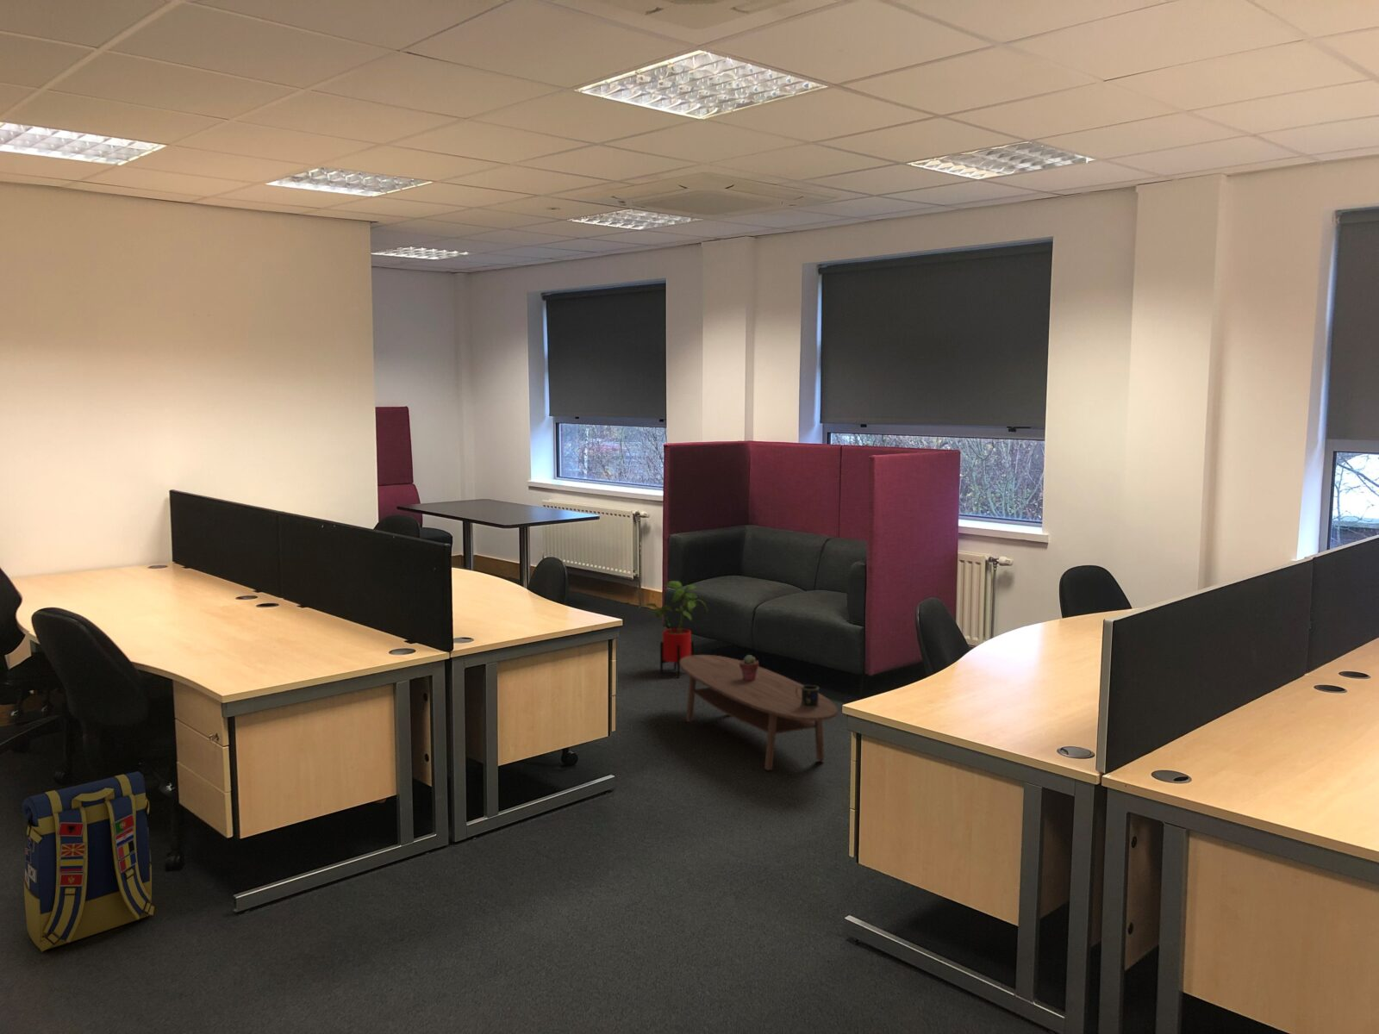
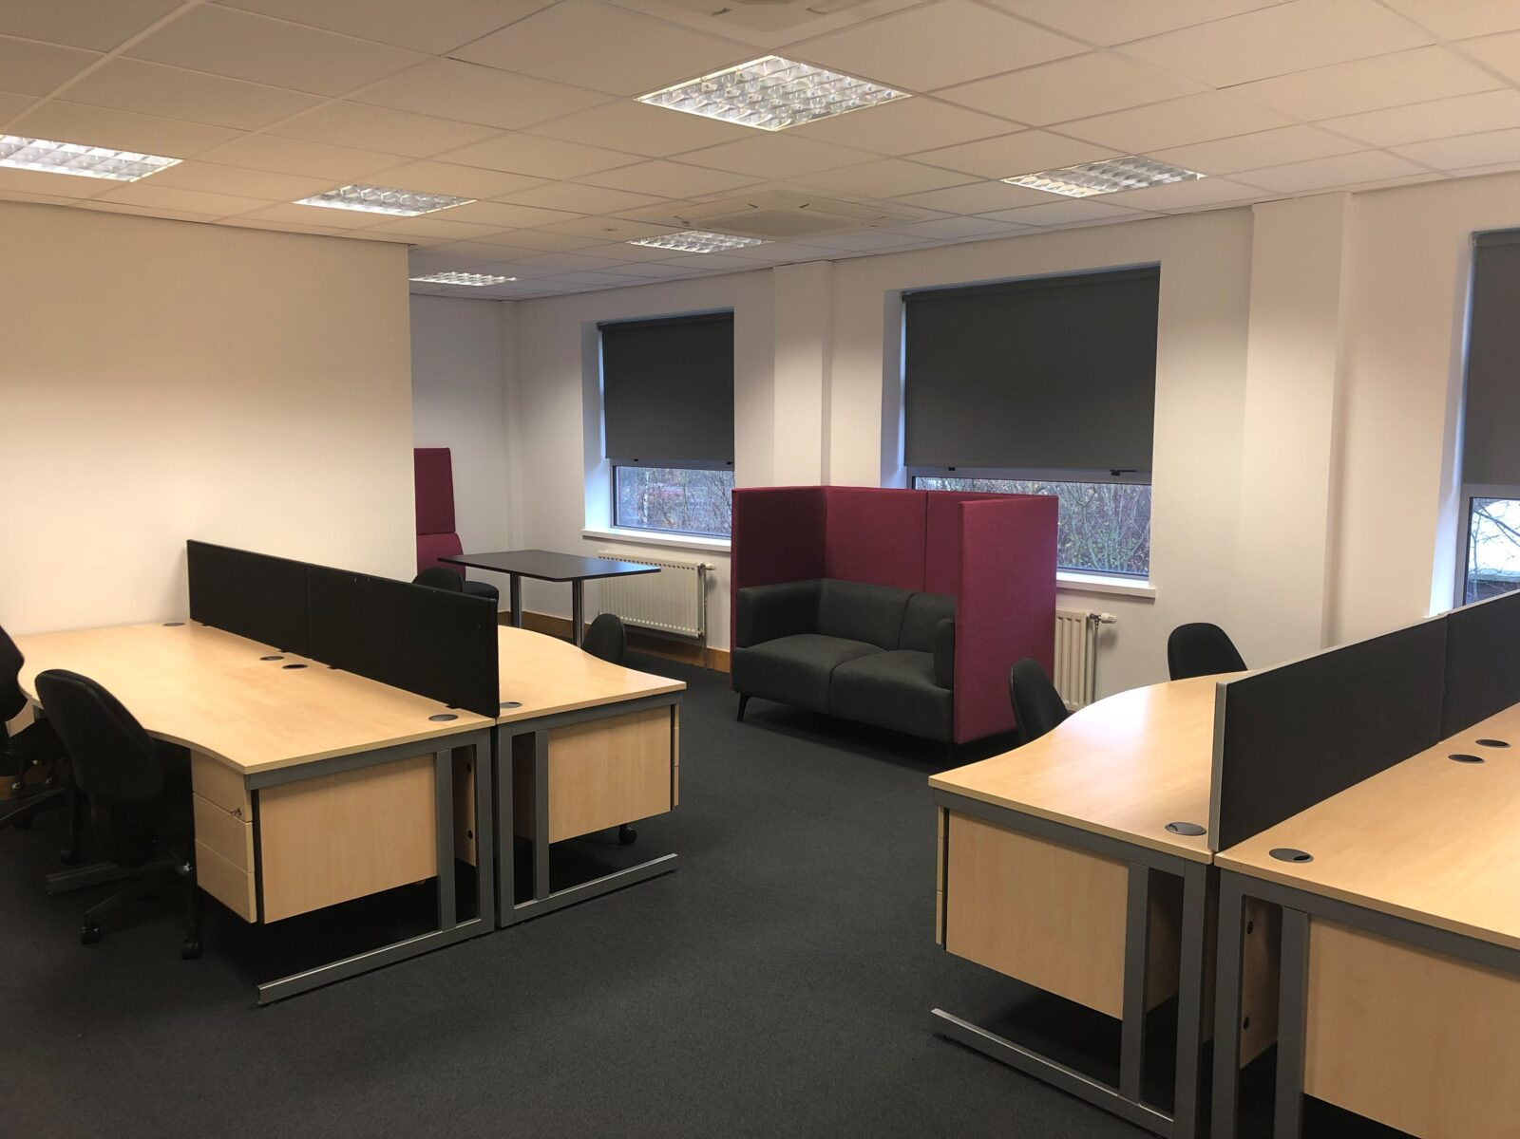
- backpack (88, 855)
- mug (806, 694)
- house plant (675, 628)
- coffee table (750, 710)
- potted succulent (749, 666)
